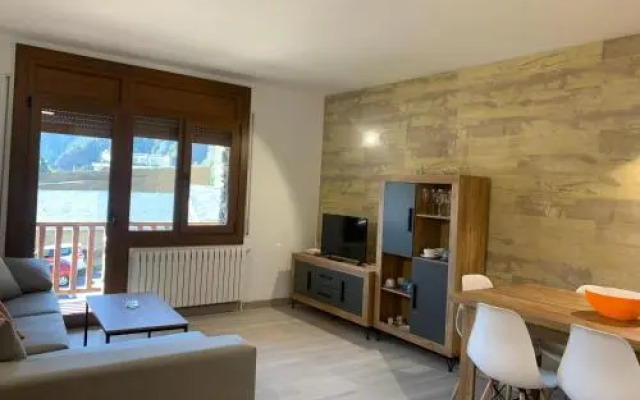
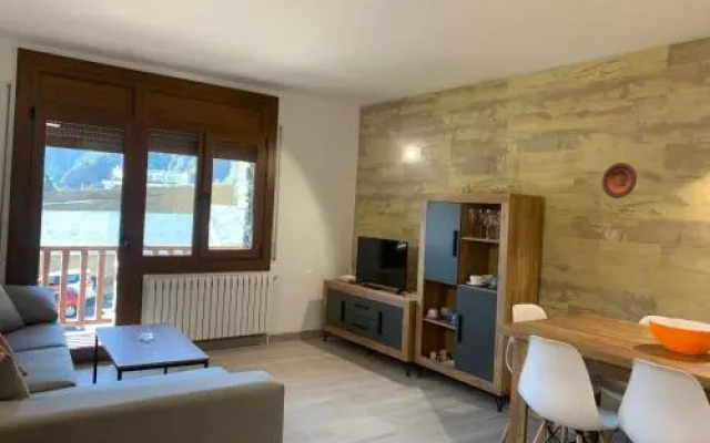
+ decorative plate (619, 179)
